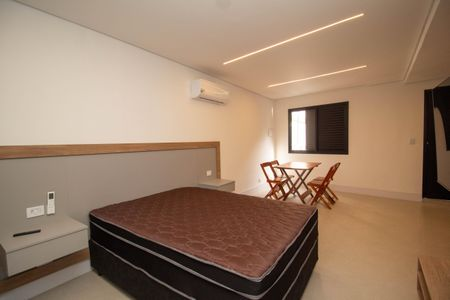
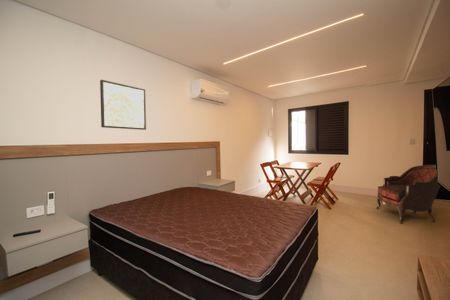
+ wall art (124, 106)
+ armchair (410, 190)
